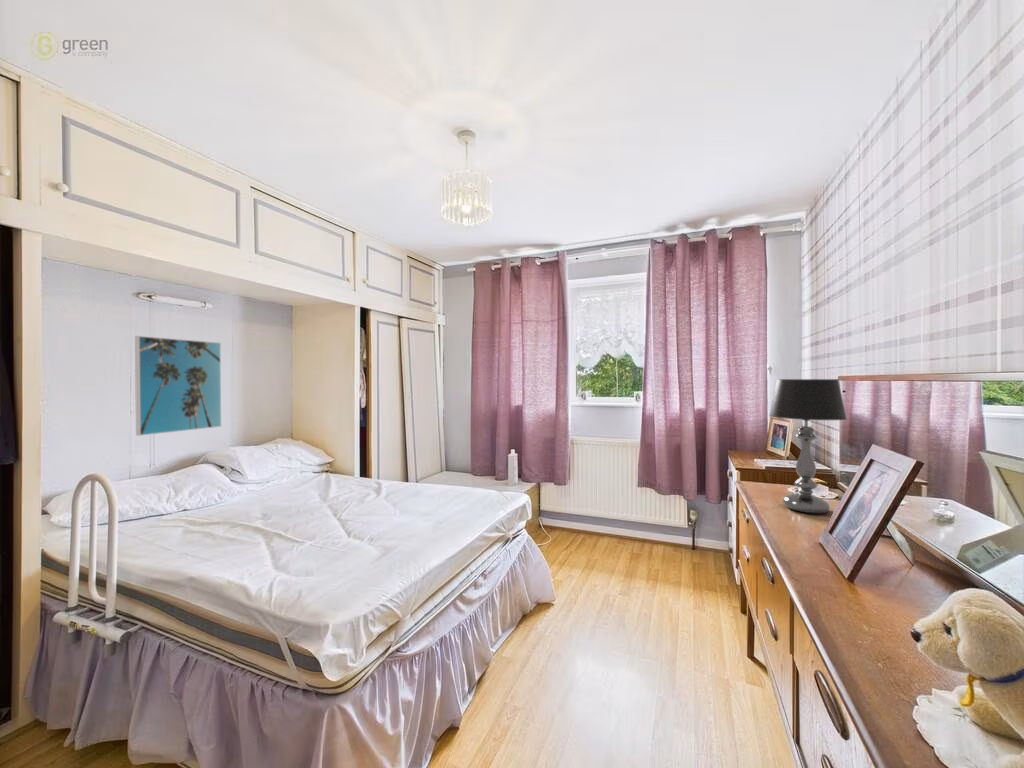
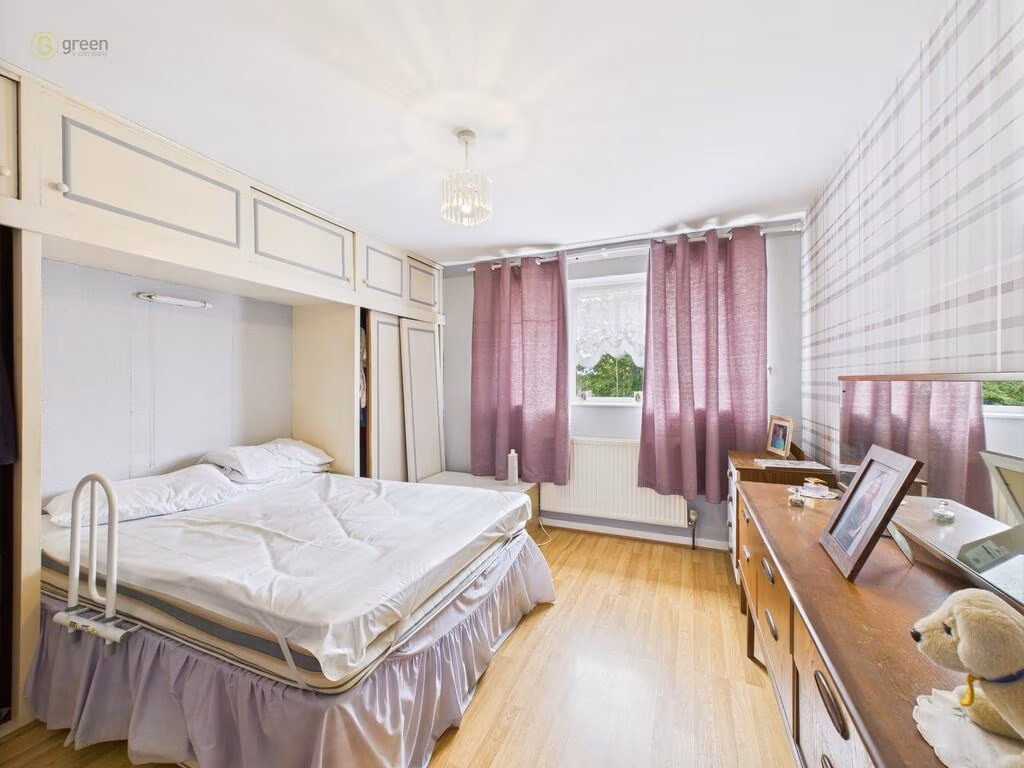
- table lamp (805, 444)
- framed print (181, 385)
